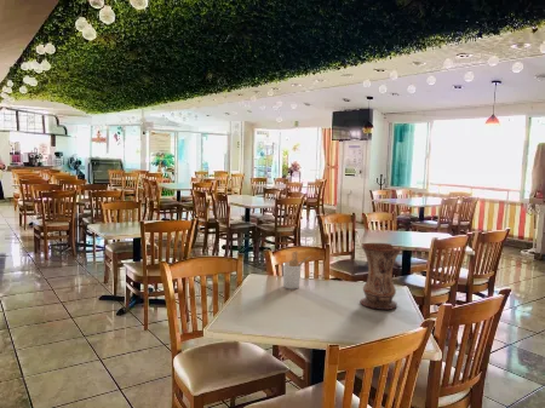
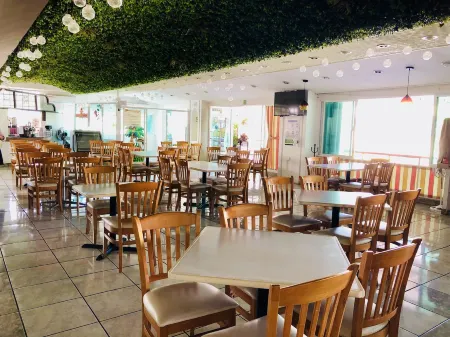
- vase (379, 275)
- utensil holder (296, 270)
